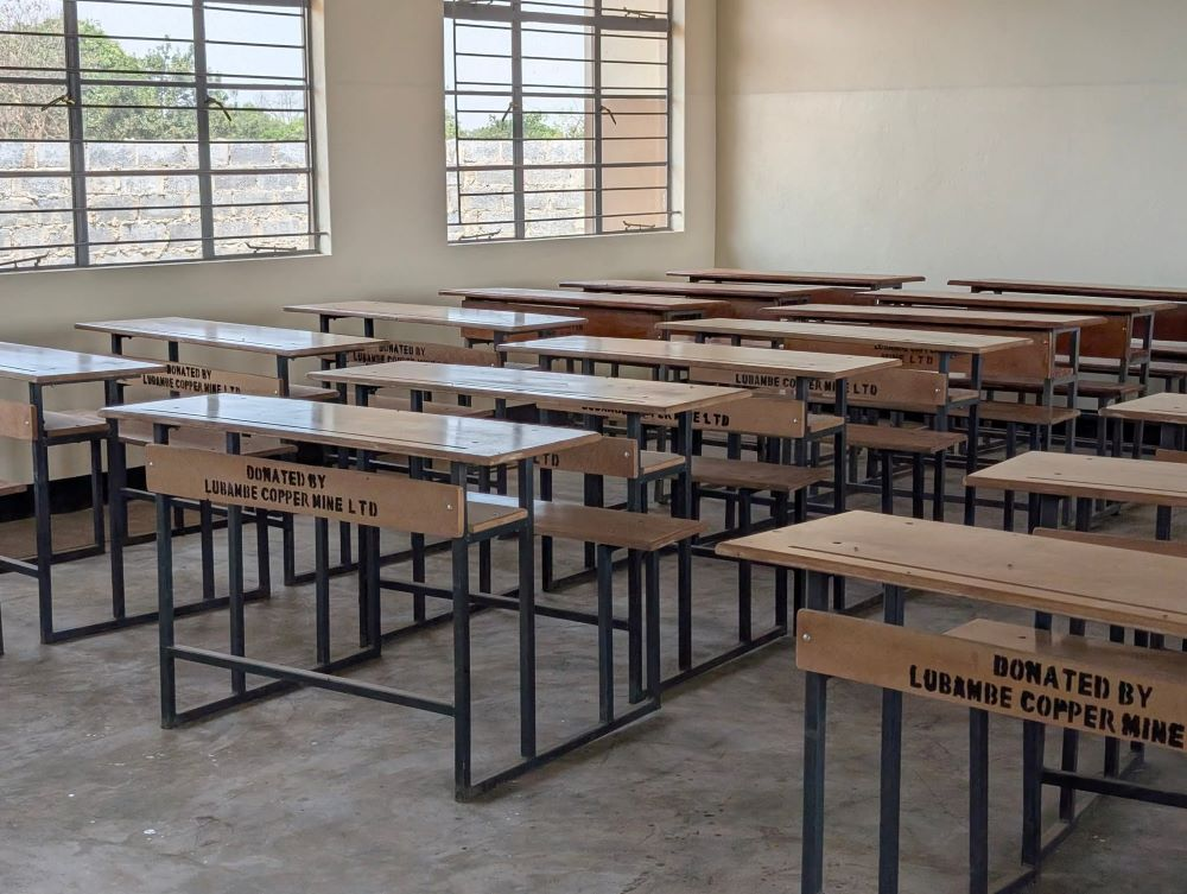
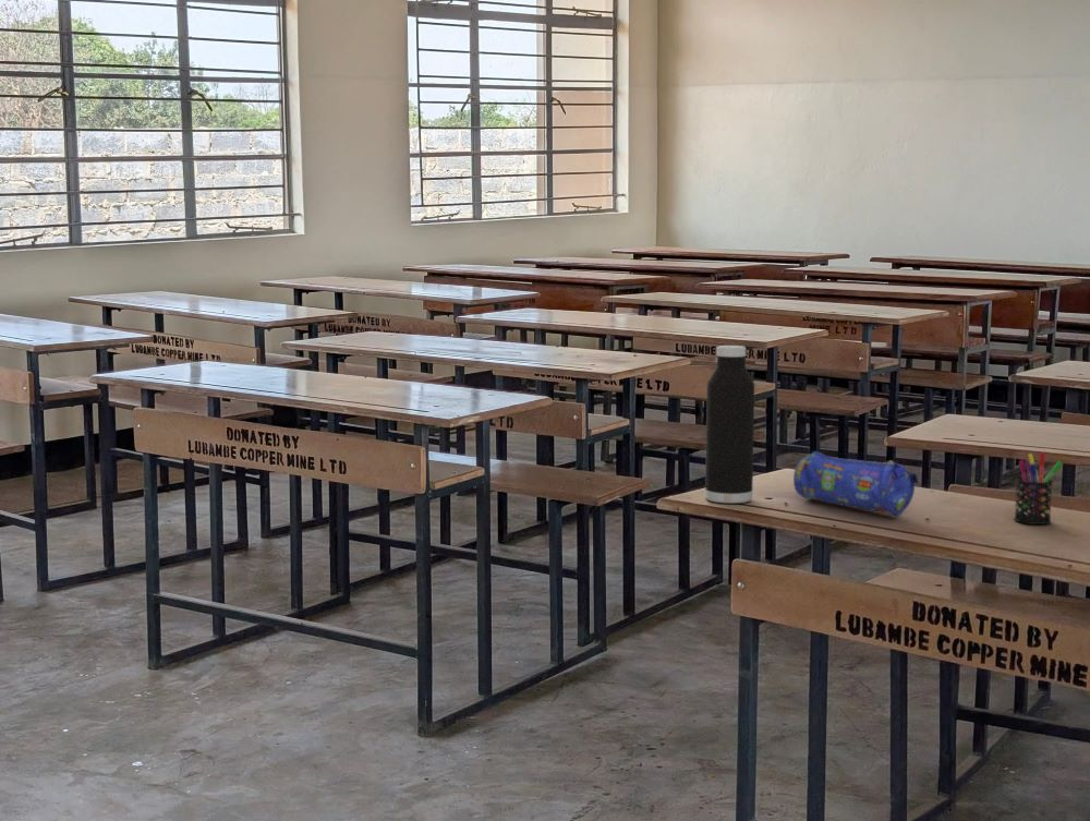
+ water bottle (729, 423)
+ pencil case (853, 481)
+ pen holder (1039, 485)
